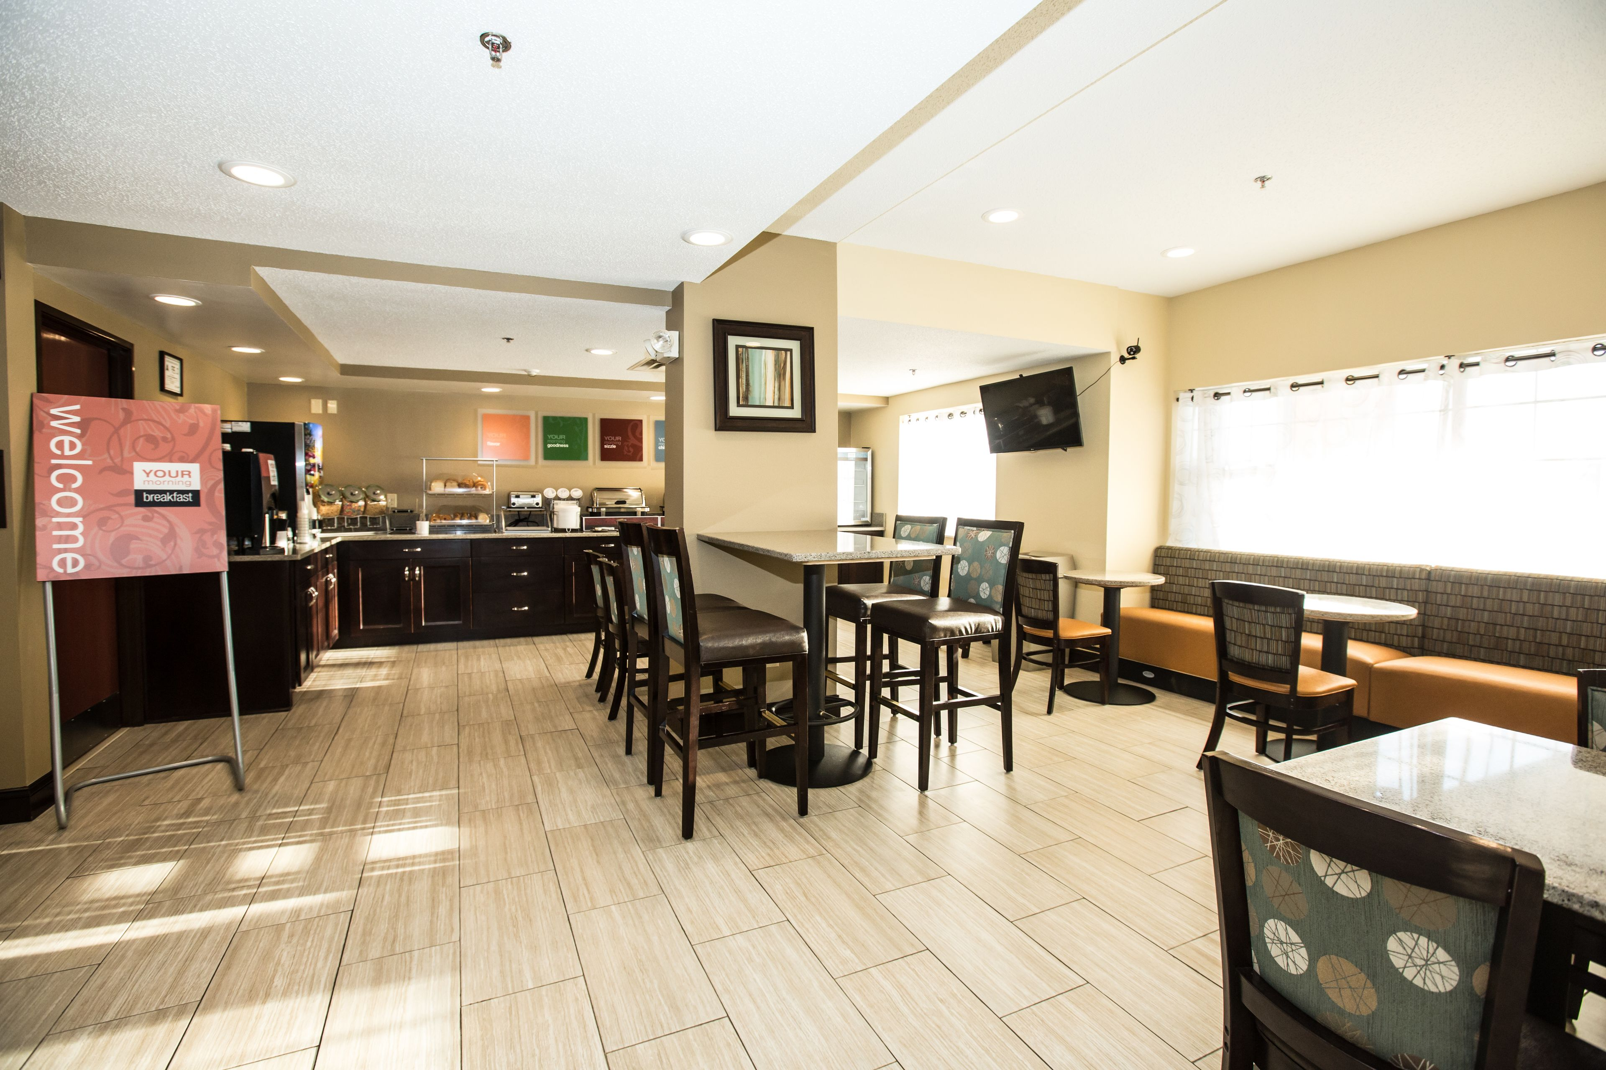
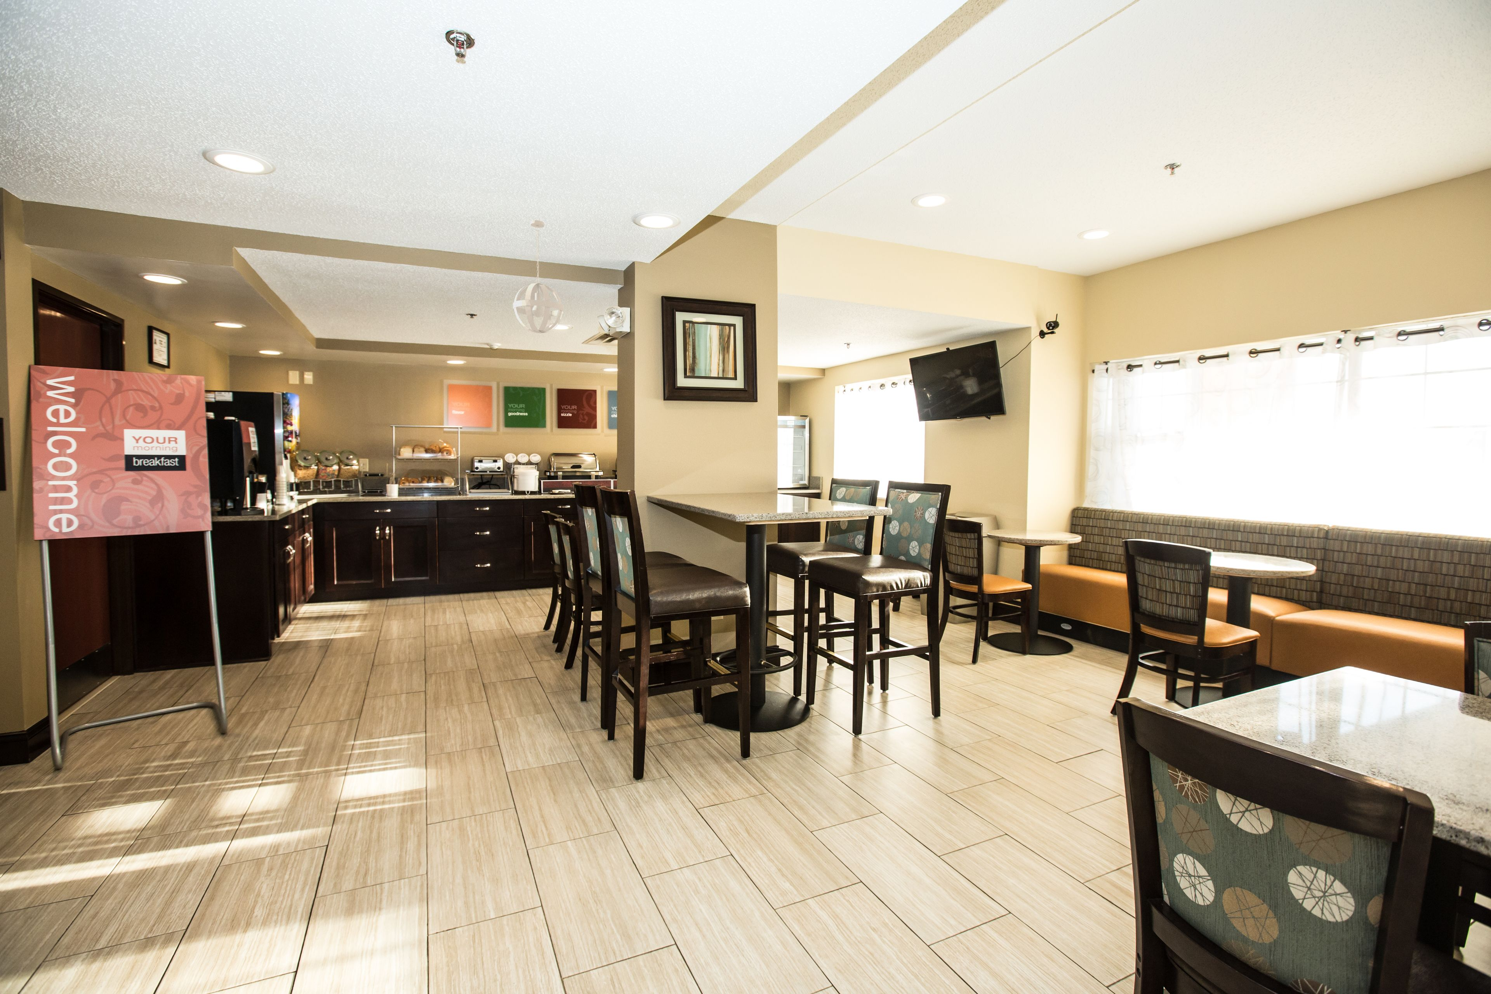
+ pendant light (538, 278)
